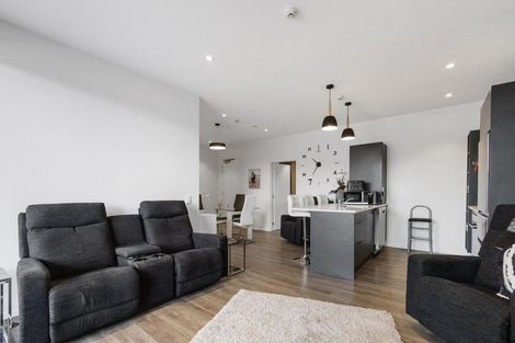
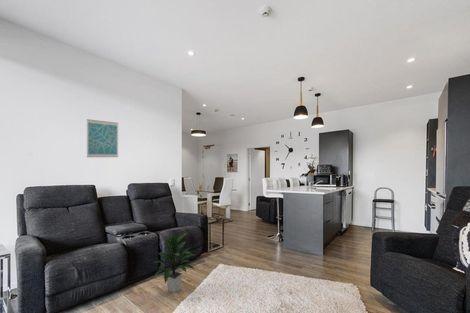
+ indoor plant (173, 260)
+ wall art (103, 139)
